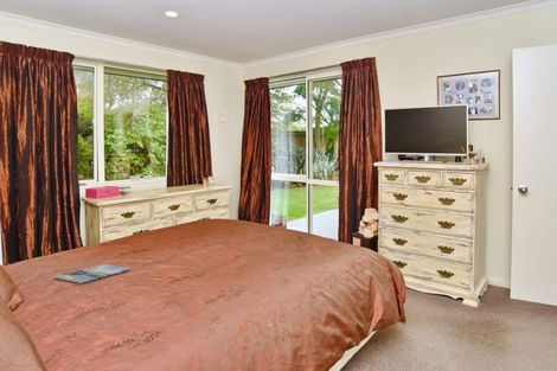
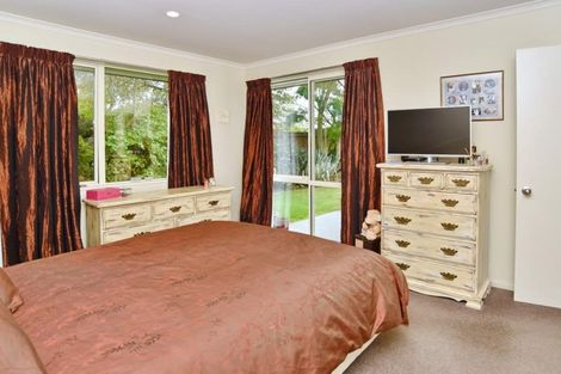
- magazine (94, 273)
